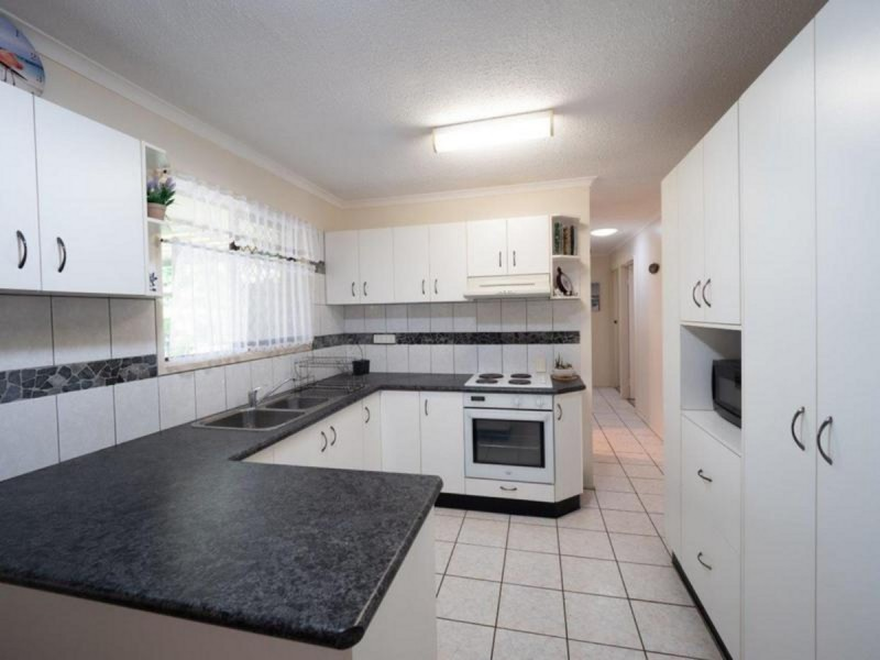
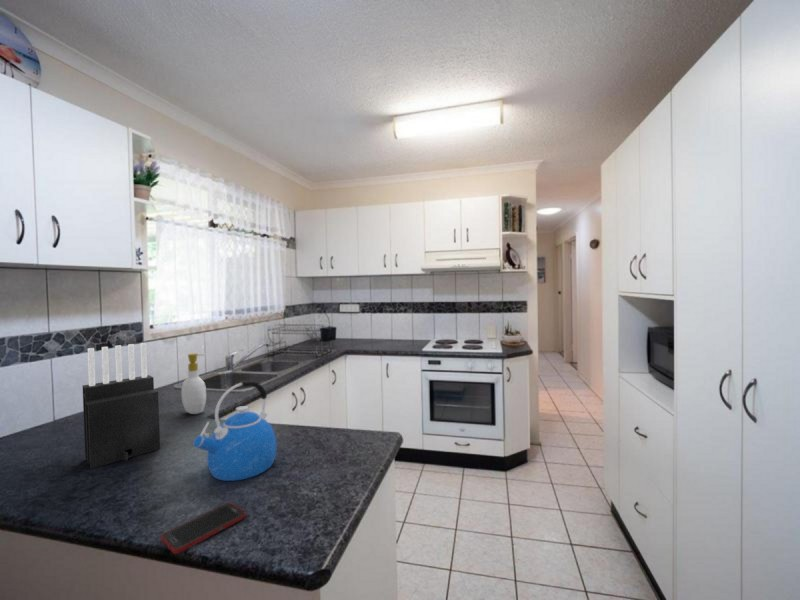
+ kettle (235, 426)
+ knife block (122, 400)
+ cell phone (205, 526)
+ soap bottle (194, 382)
